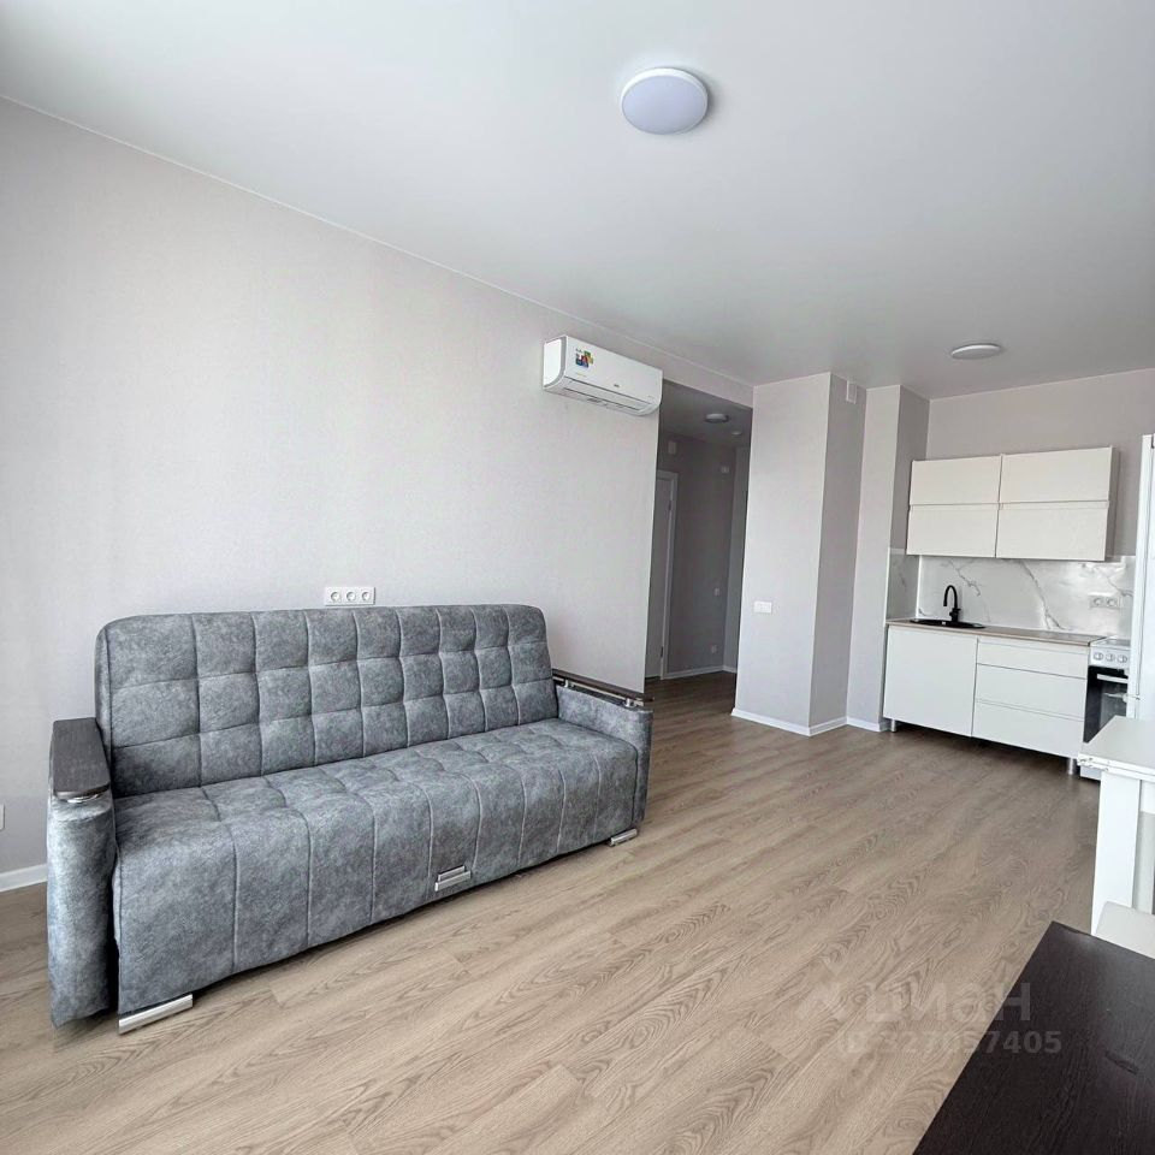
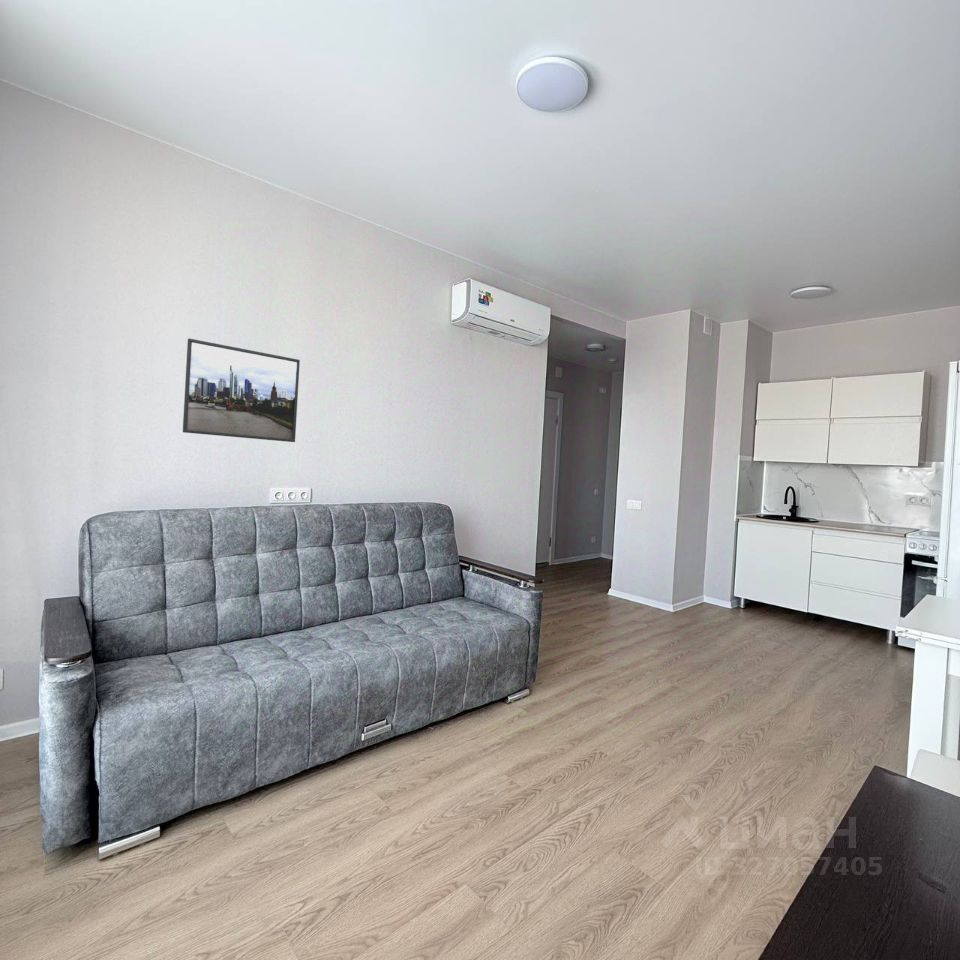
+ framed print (244, 393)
